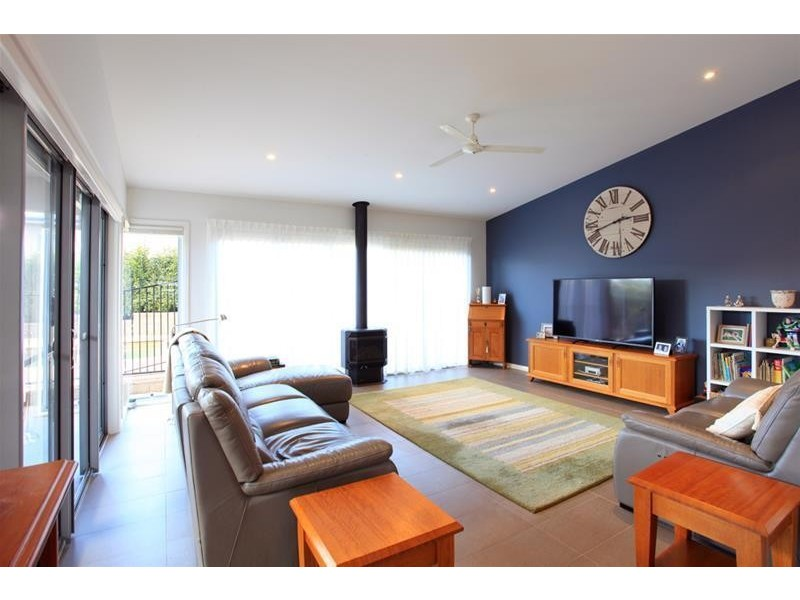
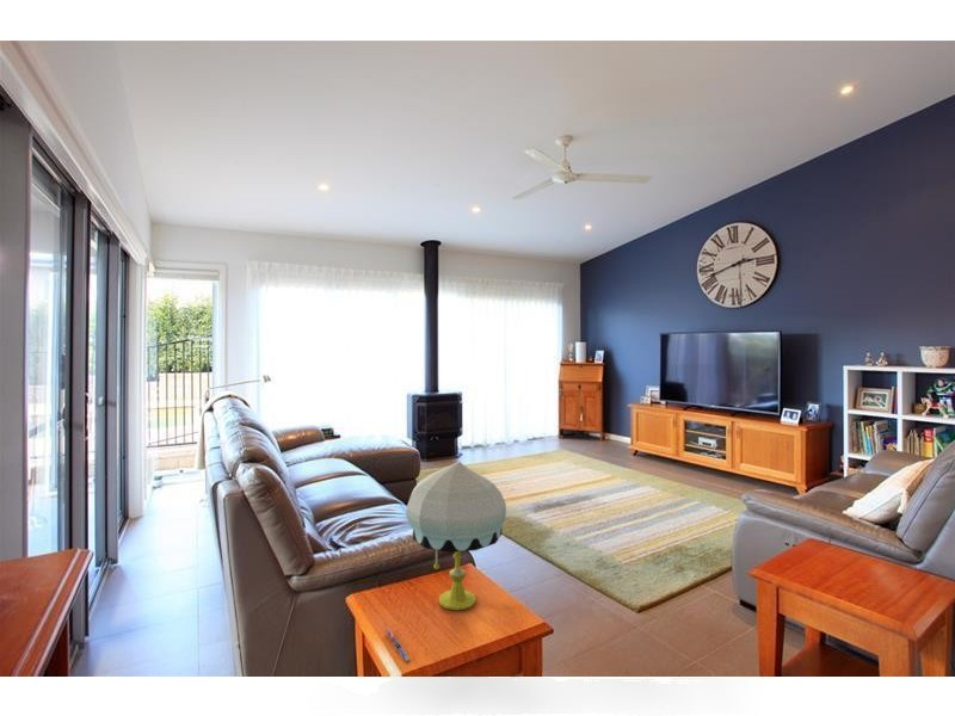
+ pen (396, 643)
+ table lamp (456, 530)
